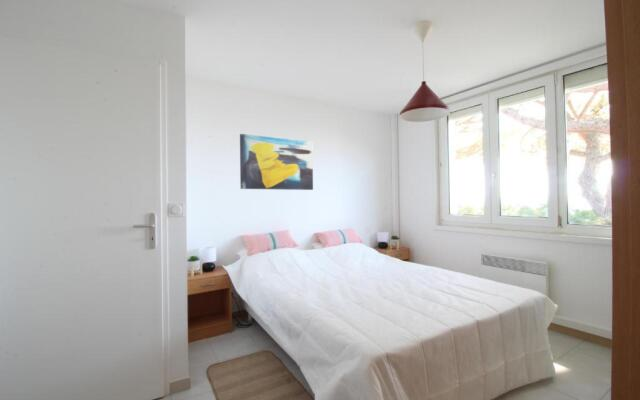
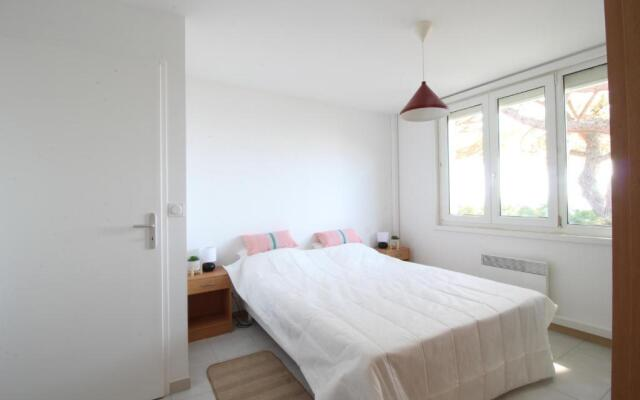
- wall art (278, 163)
